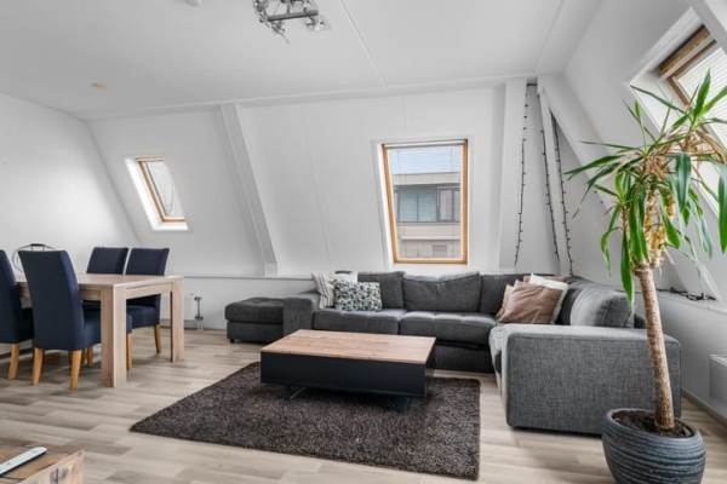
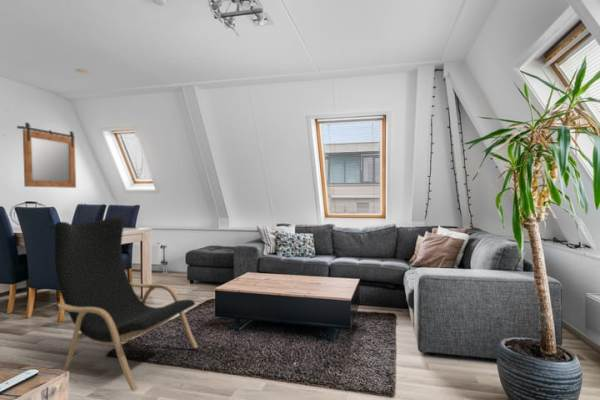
+ lounge chair (121, 289)
+ mirror (50, 157)
